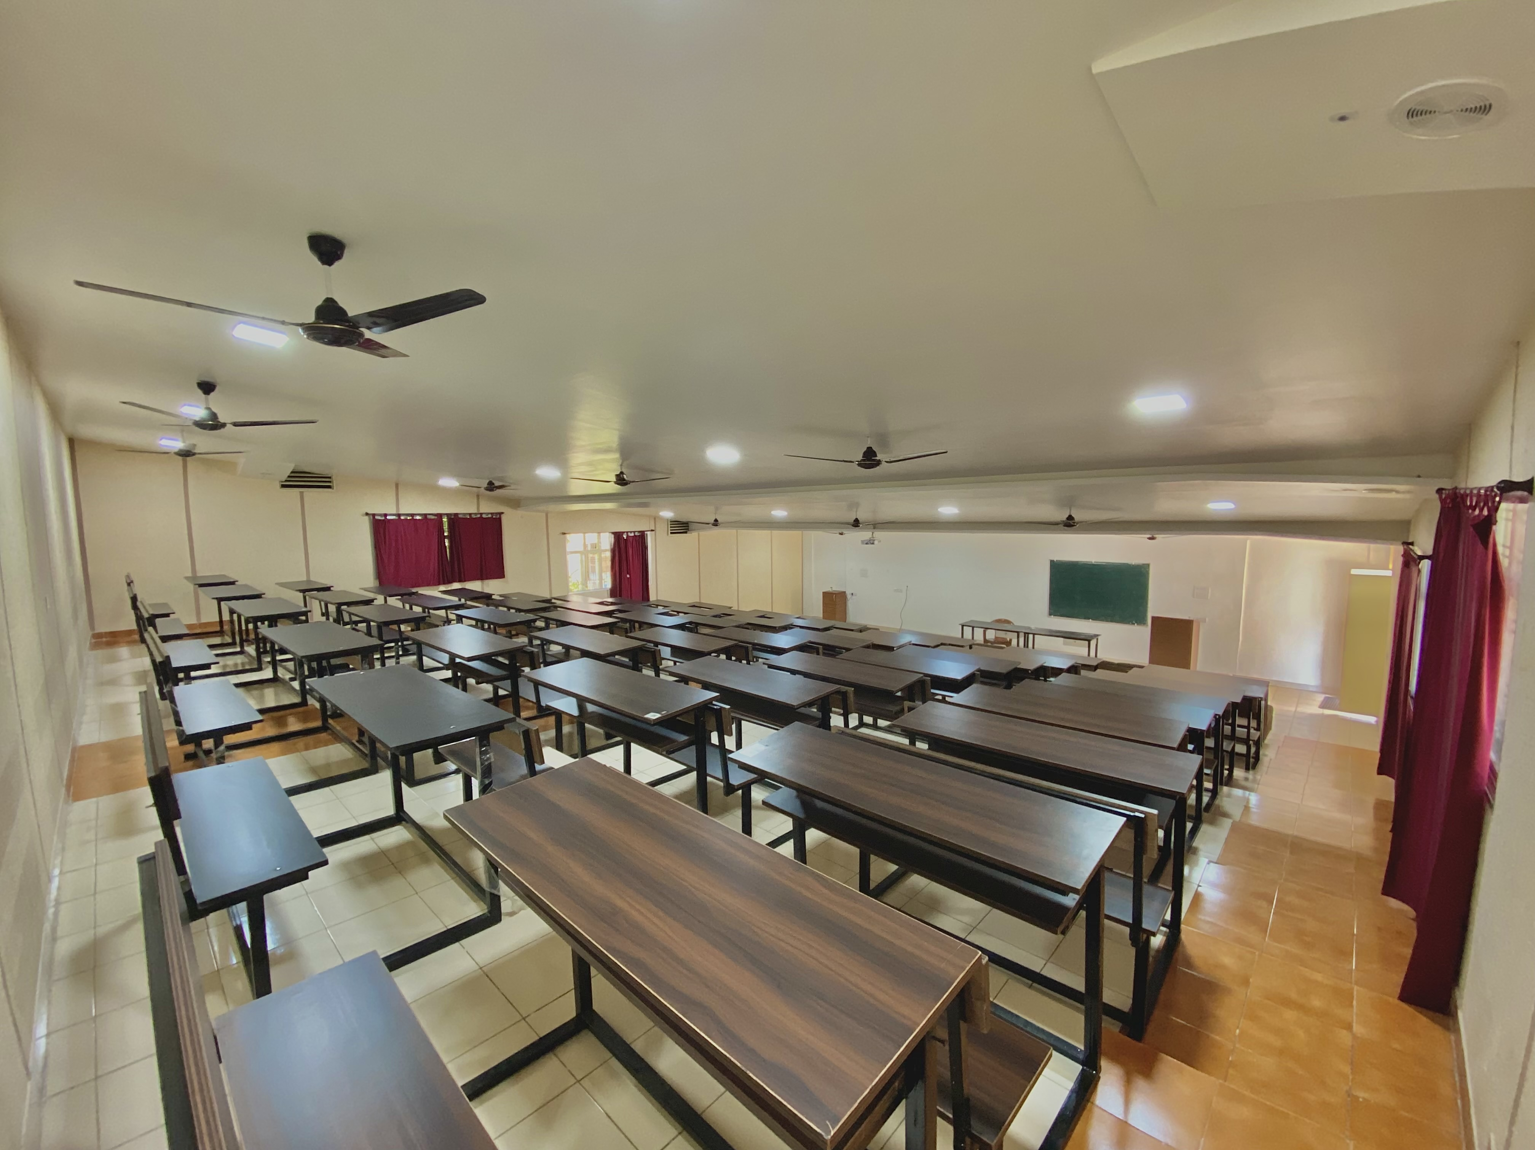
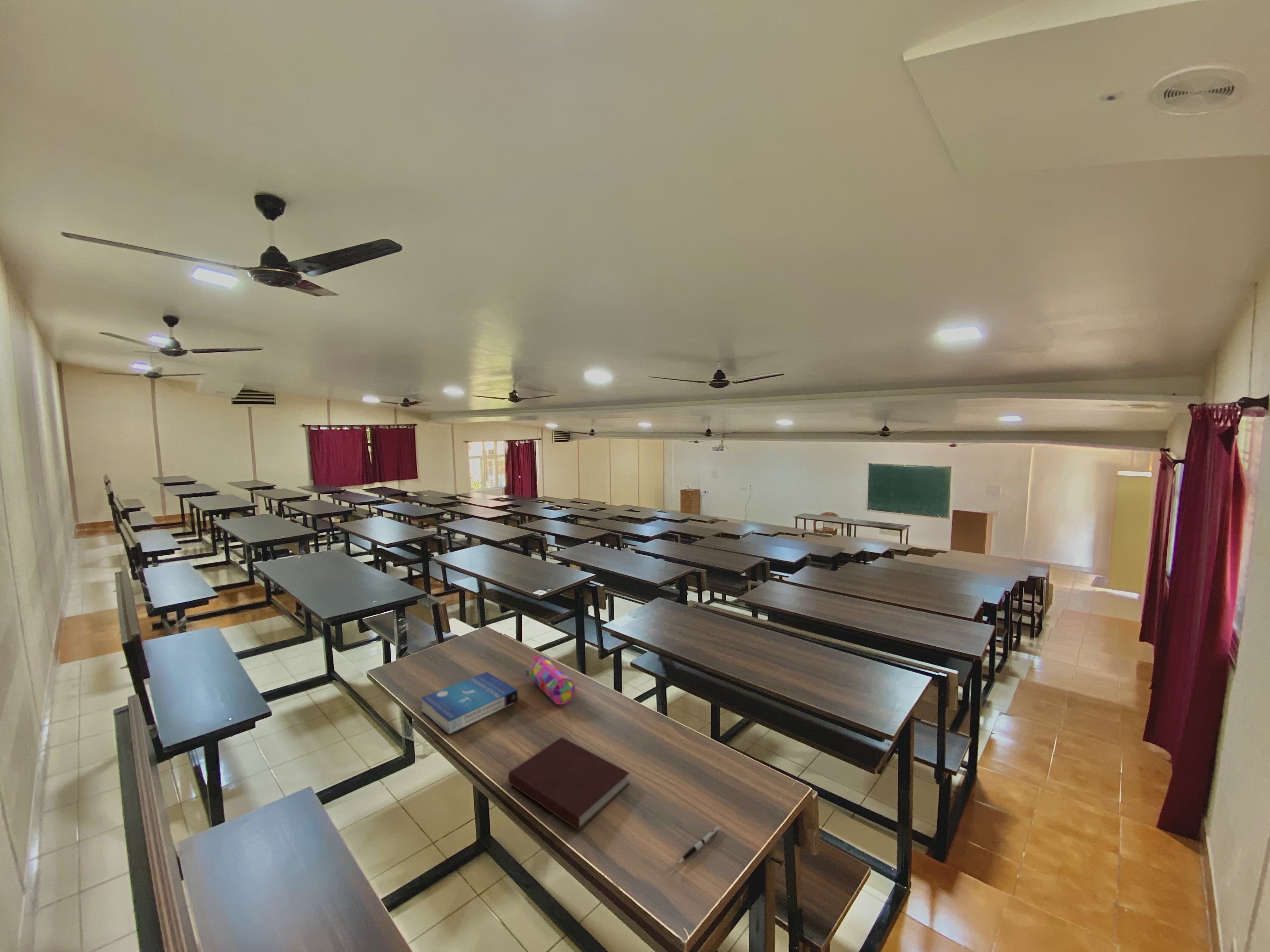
+ pen (699, 845)
+ notebook (569, 778)
+ pencil case (550, 679)
+ book (470, 700)
